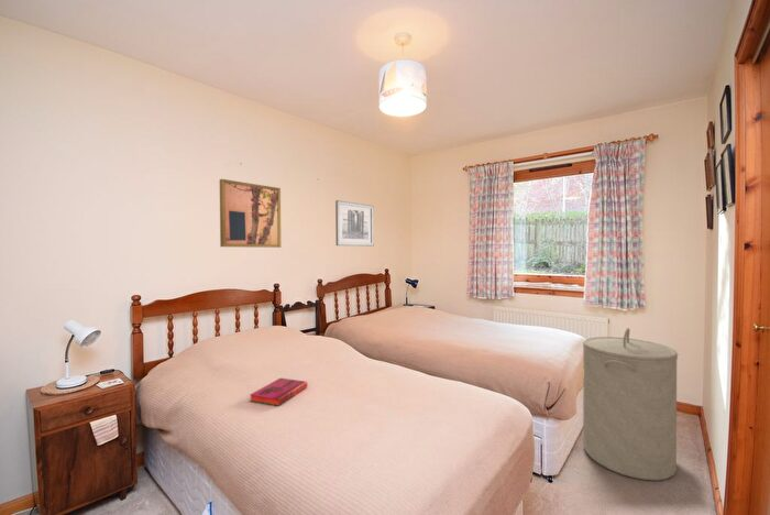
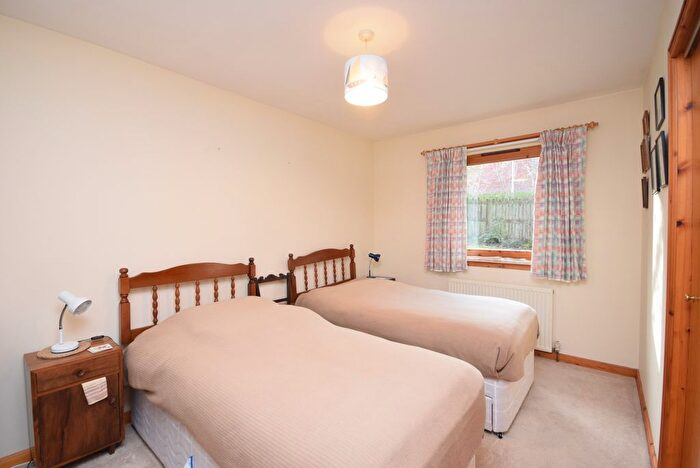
- laundry hamper (627, 392)
- wall art (355, 224)
- wall art (252, 216)
- hardback book (279, 391)
